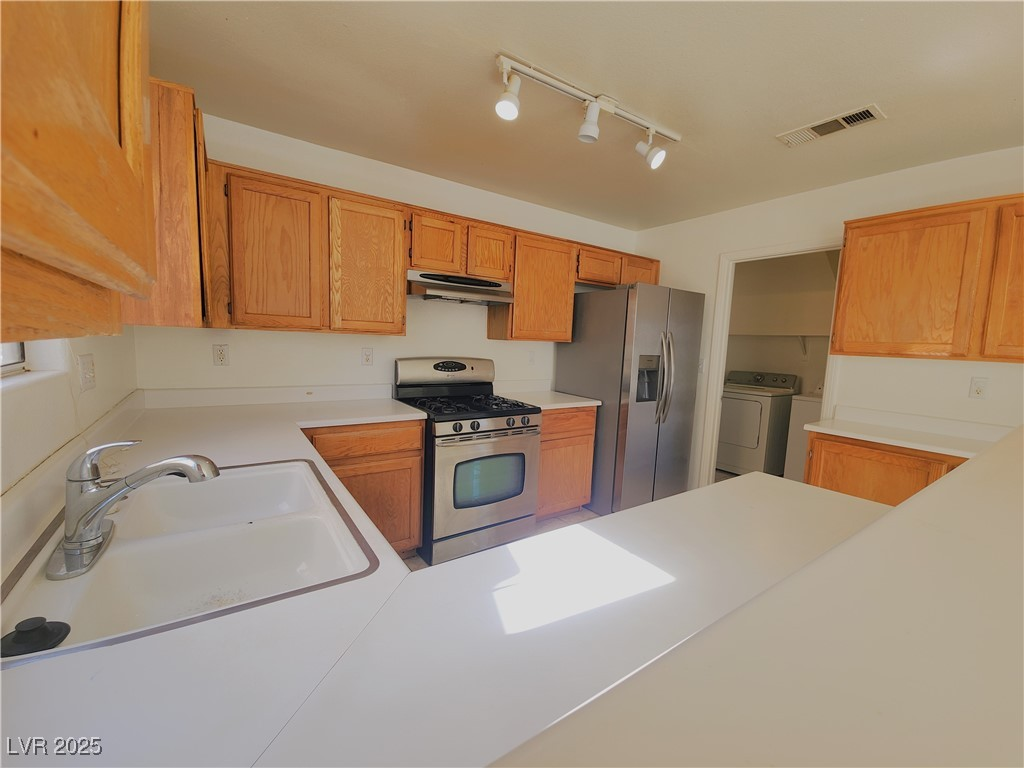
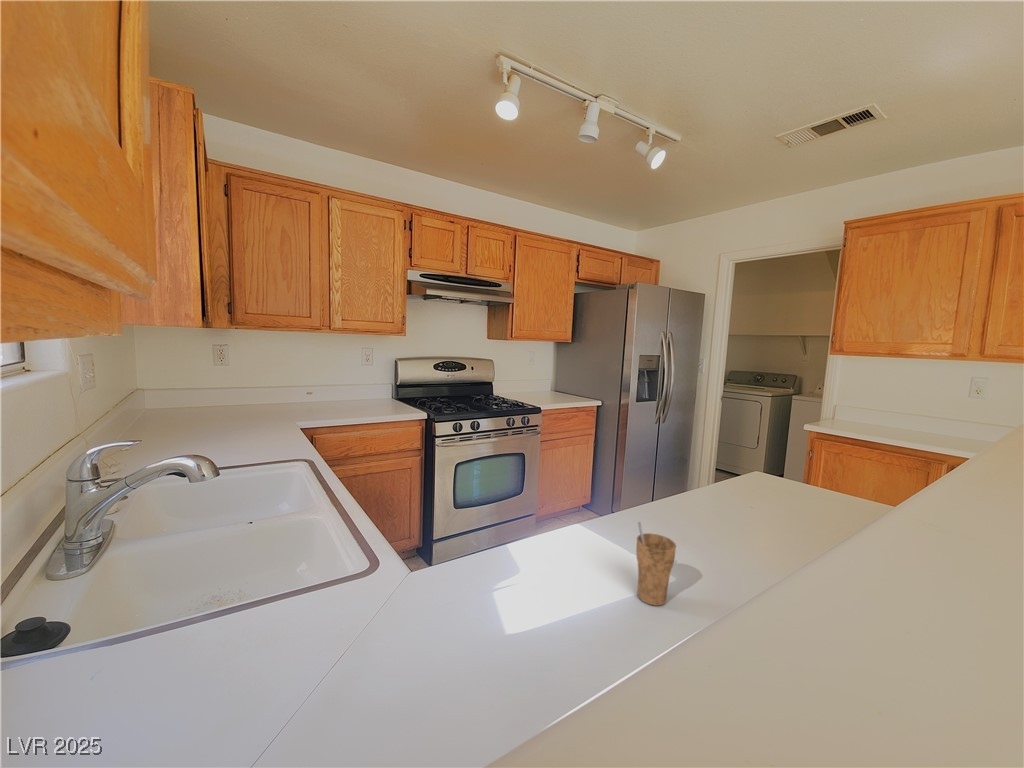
+ cup (654, 562)
